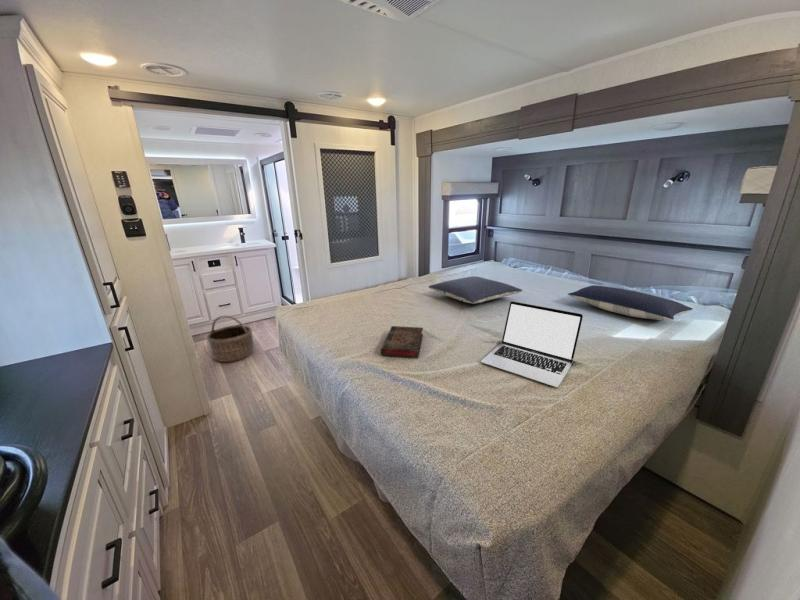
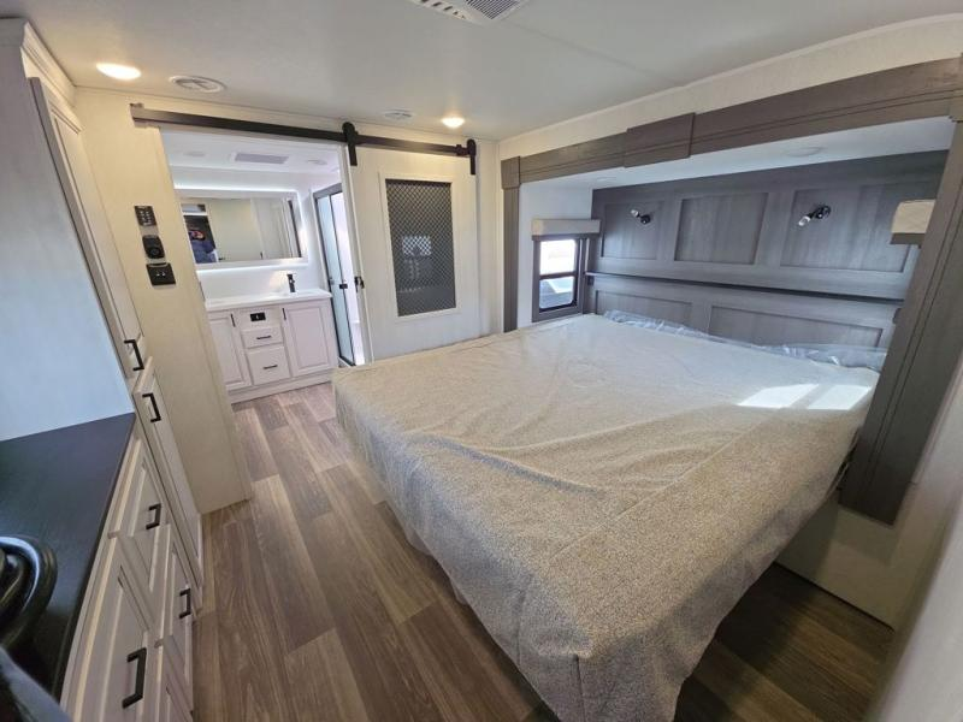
- book (403, 340)
- basket (230, 335)
- laptop (530, 339)
- pillow (473, 289)
- pillow (624, 301)
